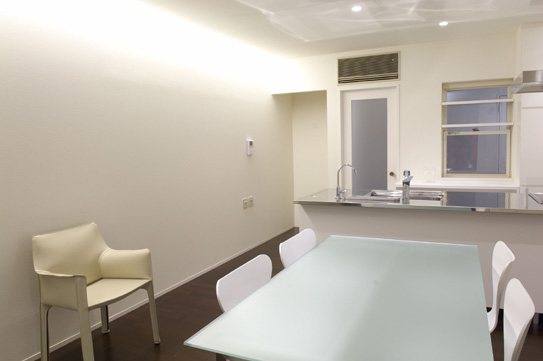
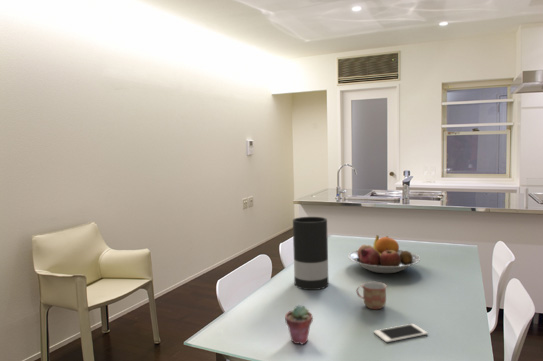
+ mug (371, 294)
+ vase (310, 252)
+ cell phone (400, 332)
+ potted succulent (298, 322)
+ fruit bowl (383, 253)
